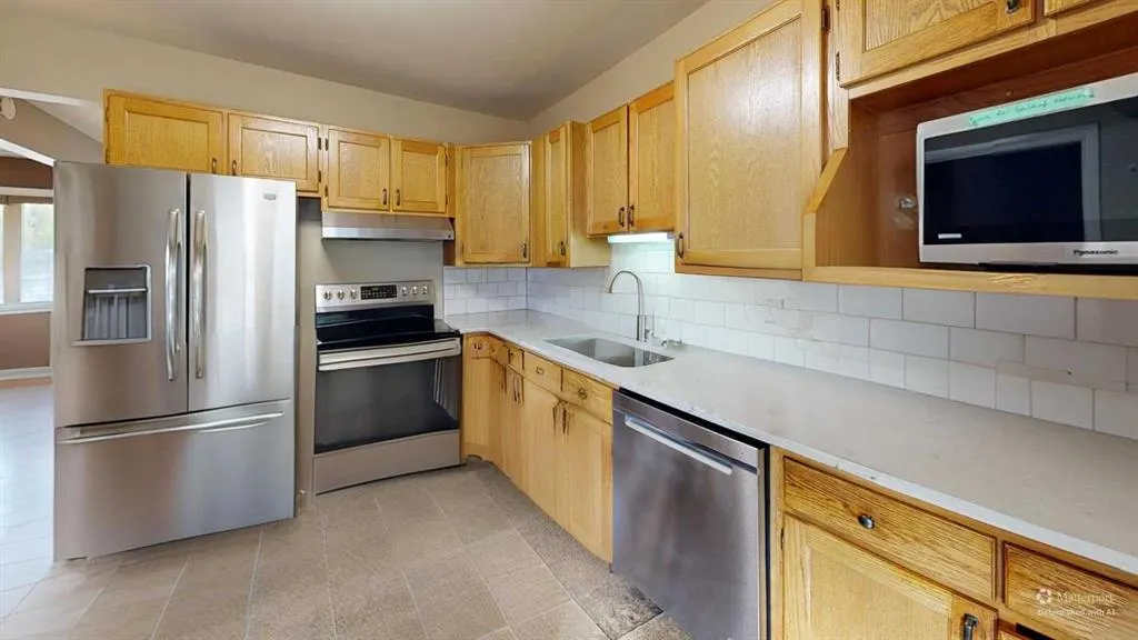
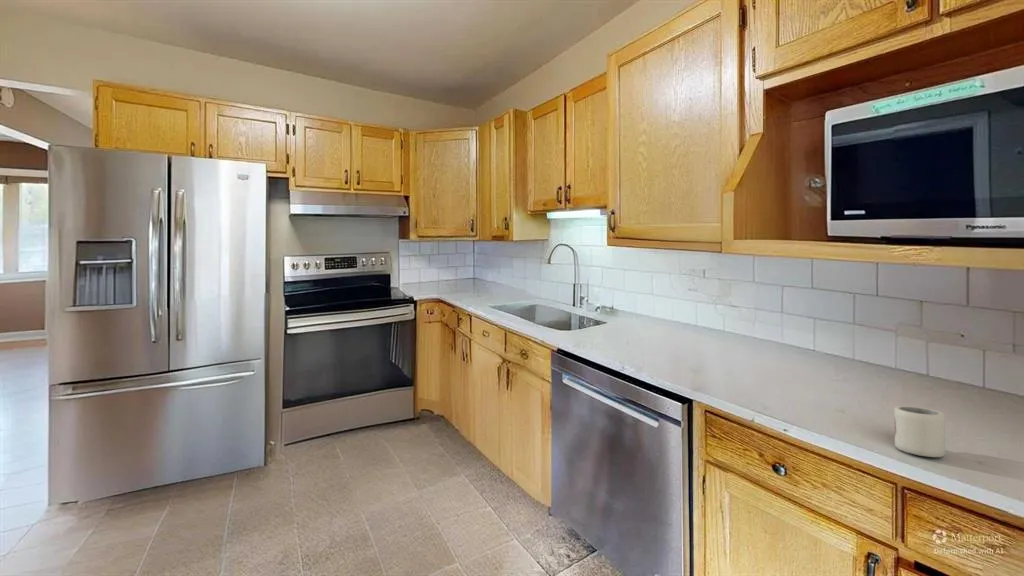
+ cup (923, 429)
